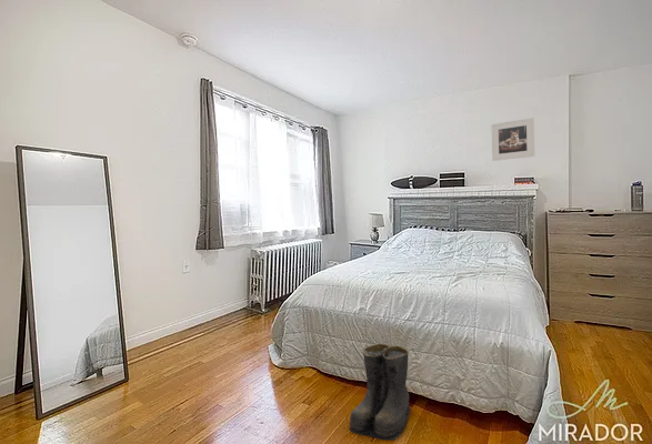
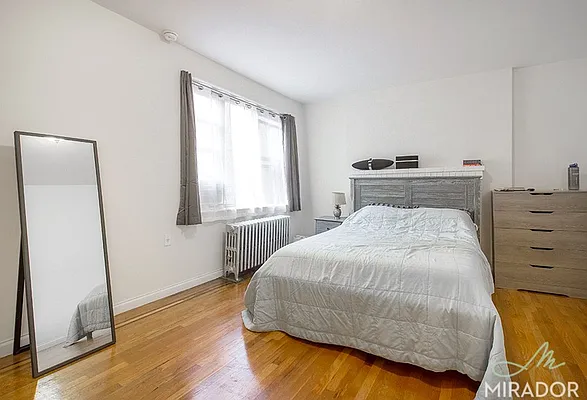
- boots (380, 386)
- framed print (512, 140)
